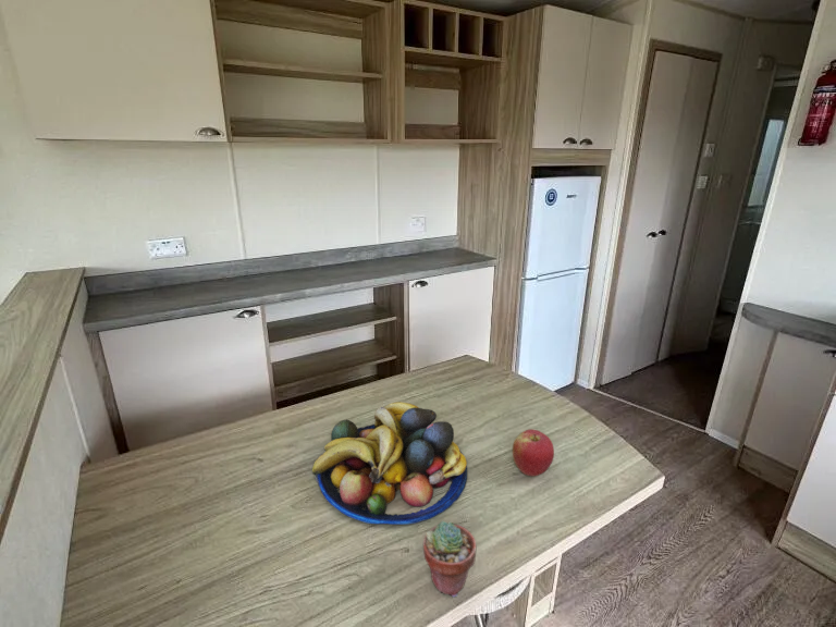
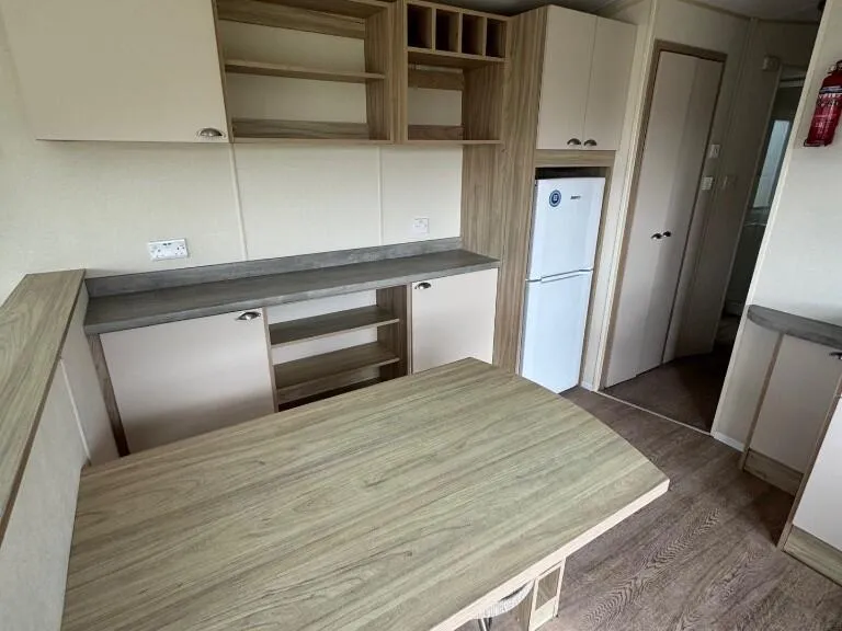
- apple (532, 452)
- potted succulent (448, 553)
- fruit bowl (392, 446)
